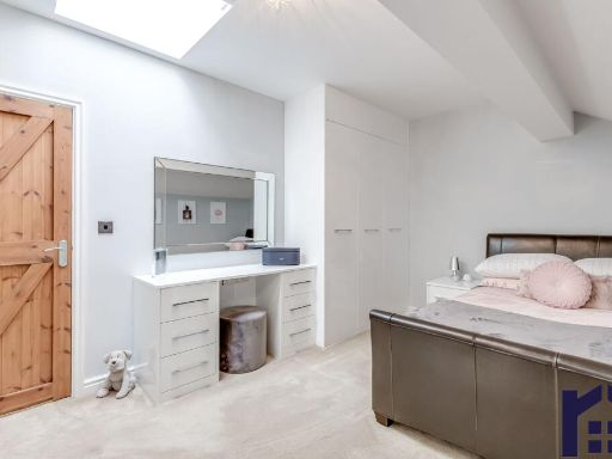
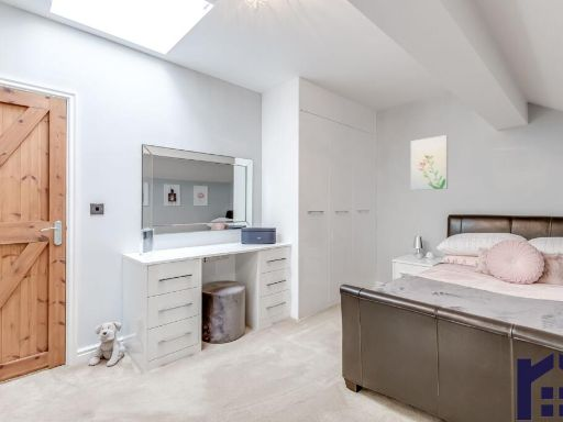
+ wall art (428, 164)
